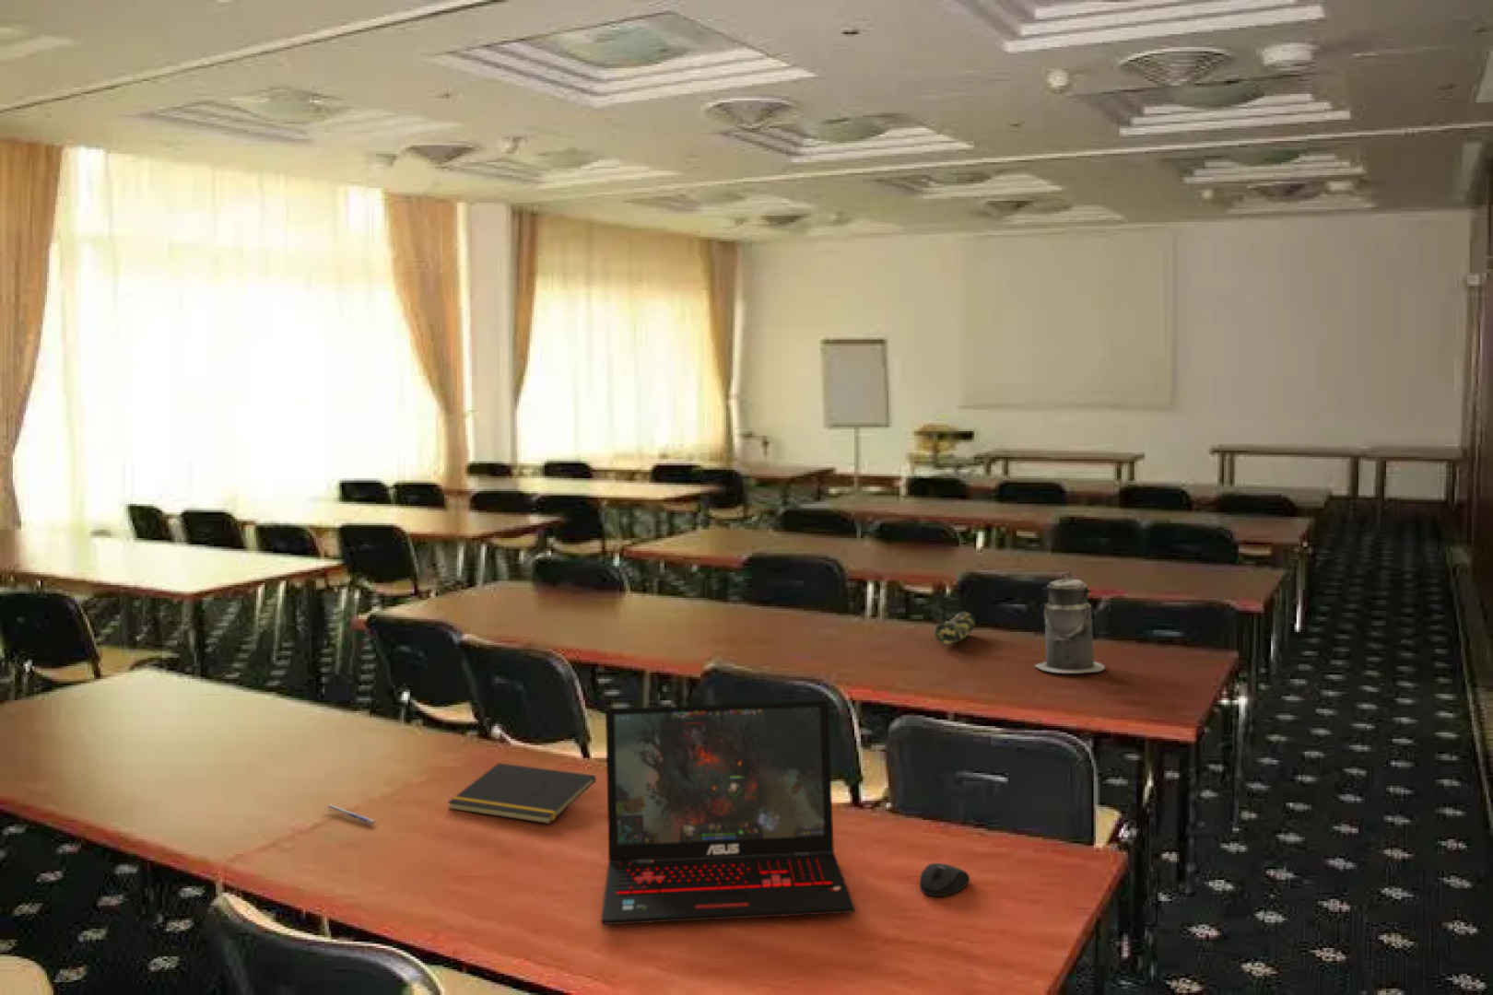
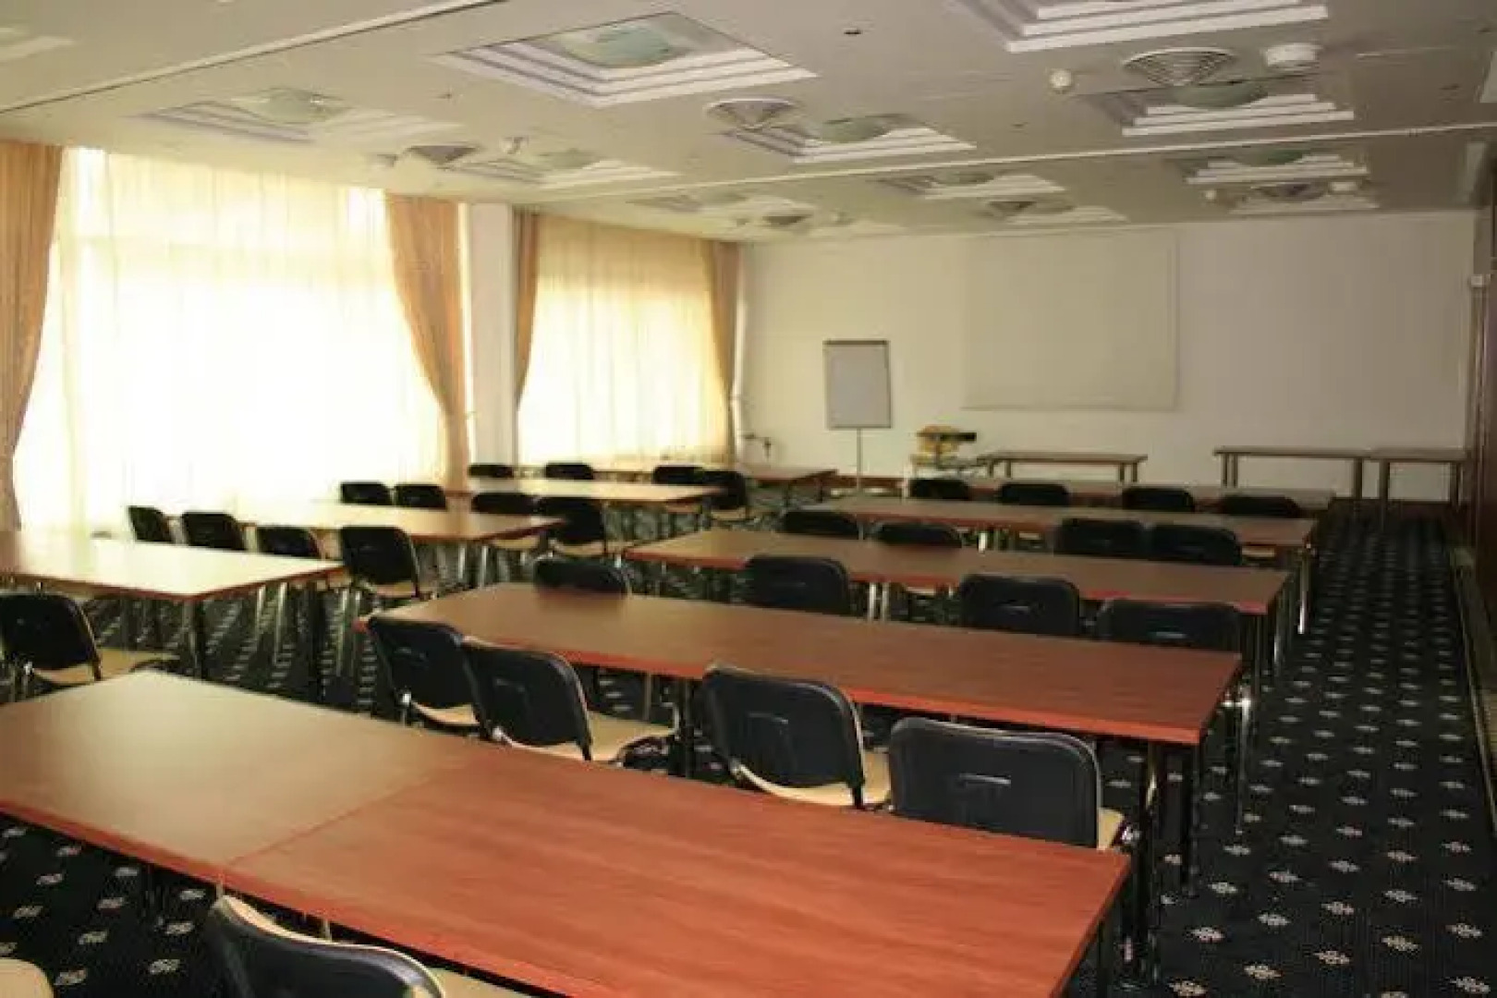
- mouse (944, 876)
- pen (350, 814)
- canister (1069, 620)
- laptop (722, 806)
- notepad (522, 792)
- pencil case (954, 629)
